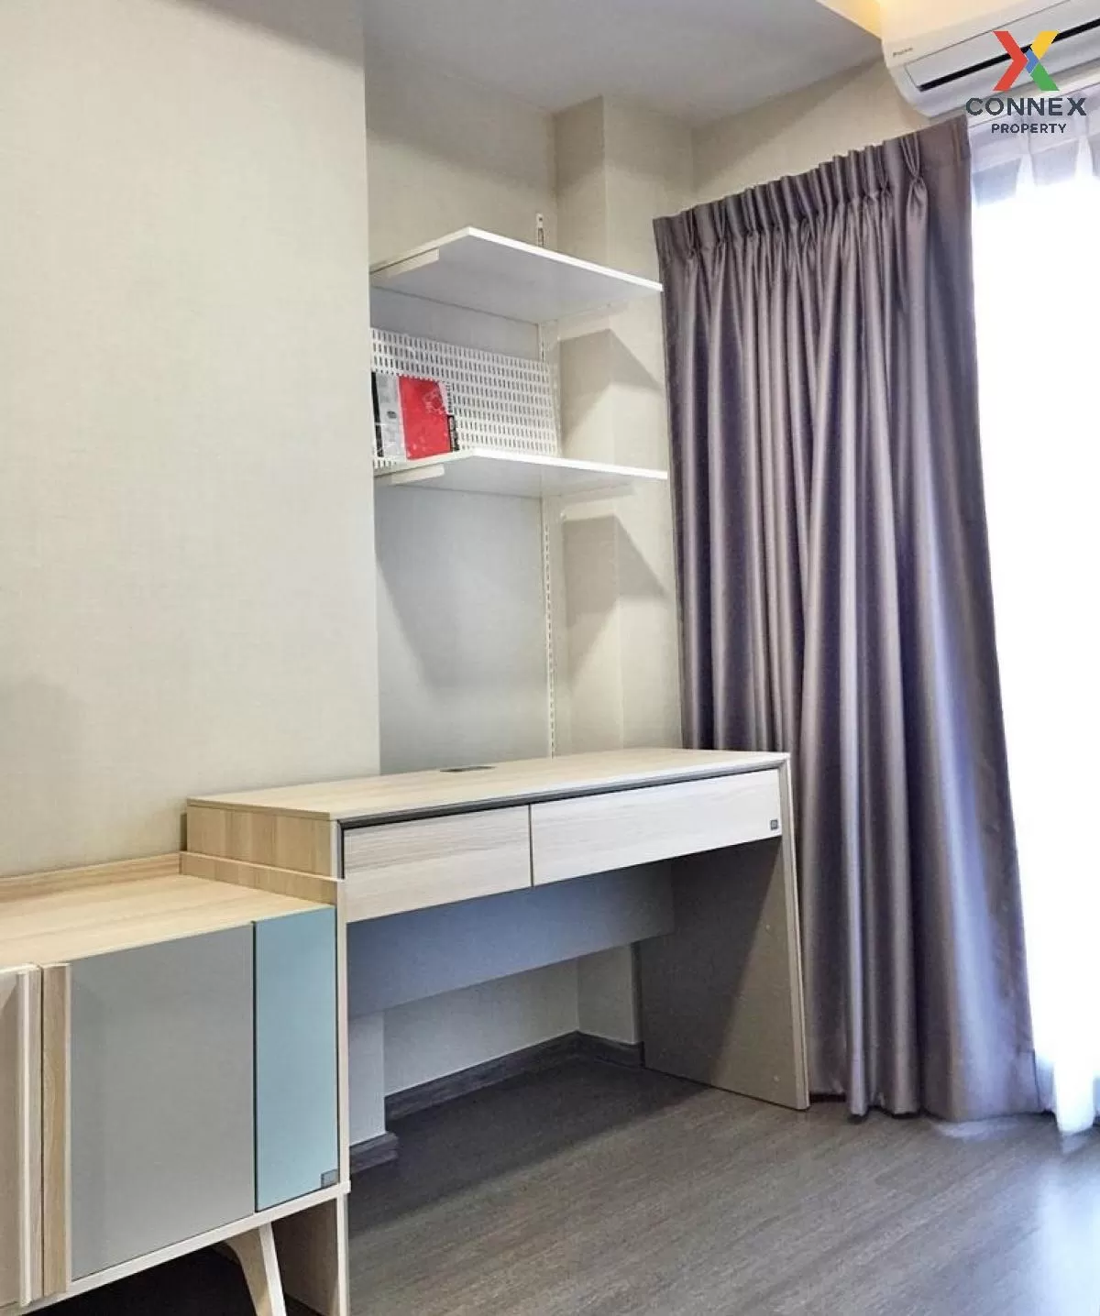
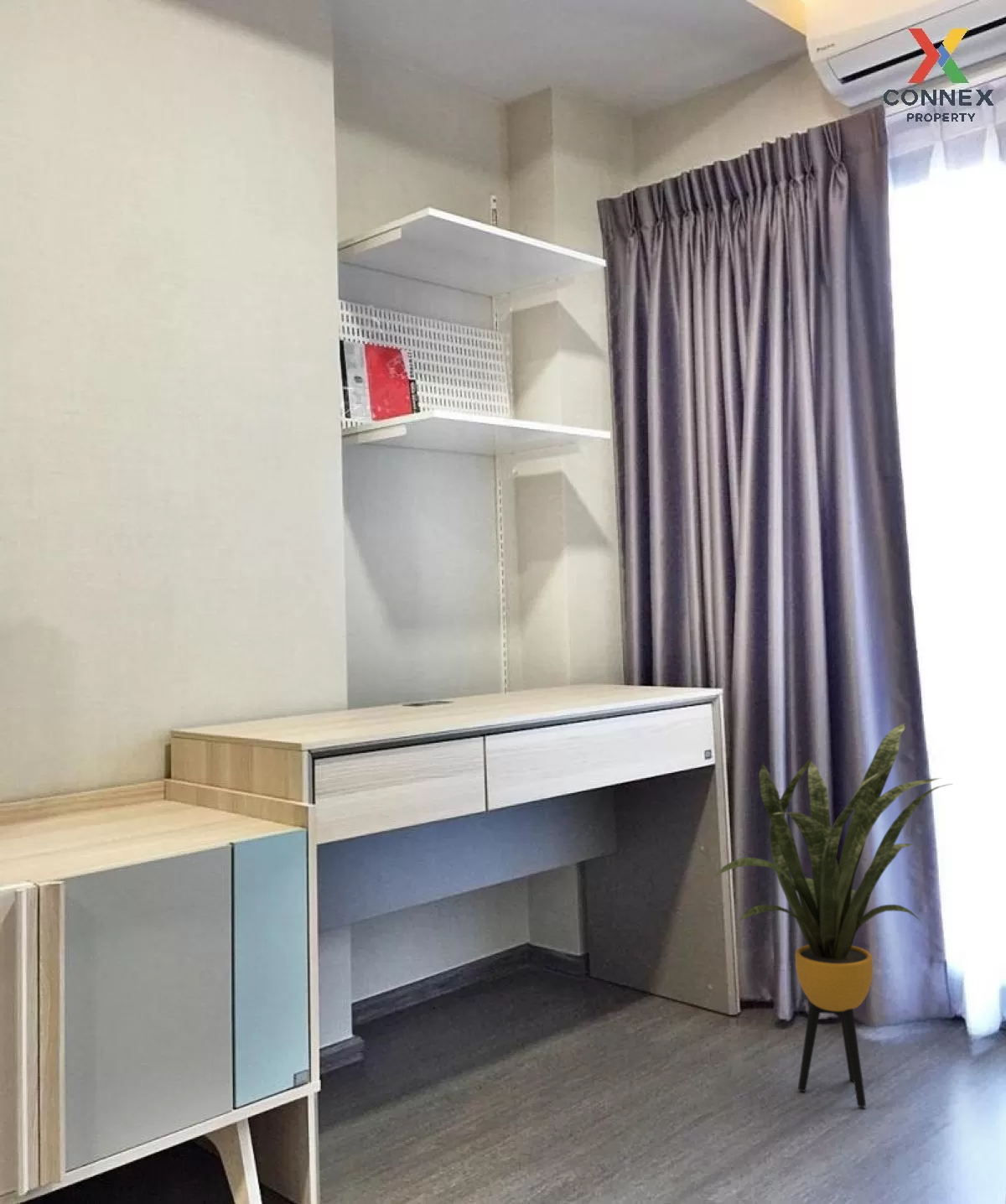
+ house plant (853, 912)
